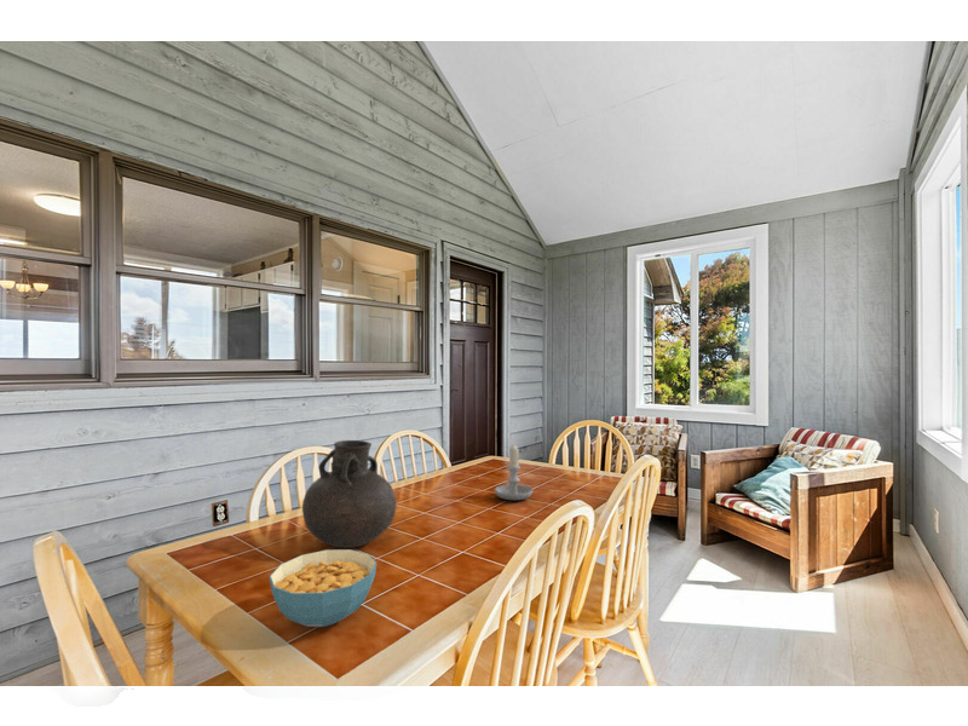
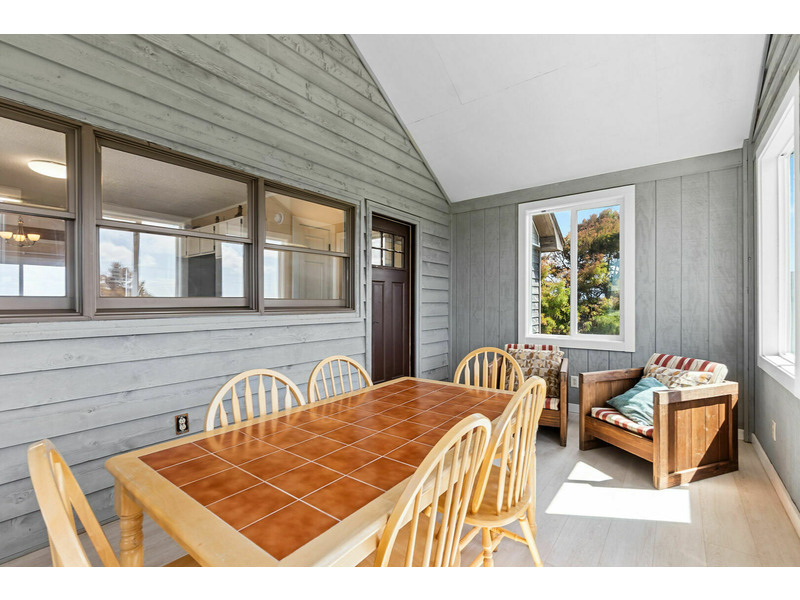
- cereal bowl (324, 593)
- vase (350, 491)
- candle (513, 469)
